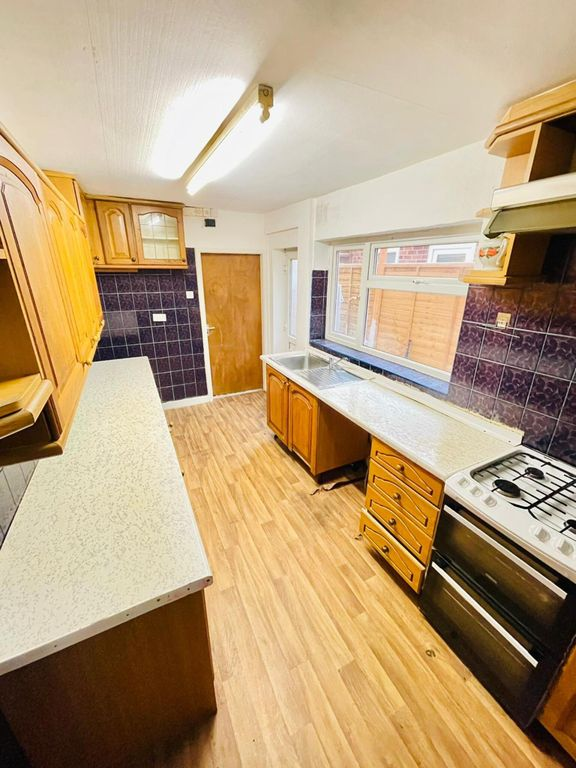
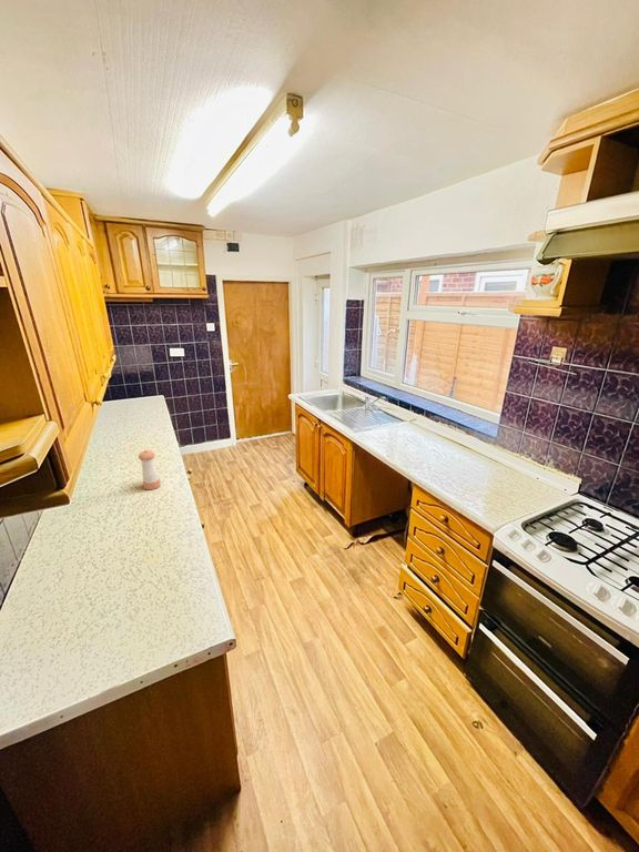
+ pepper shaker (149, 468)
